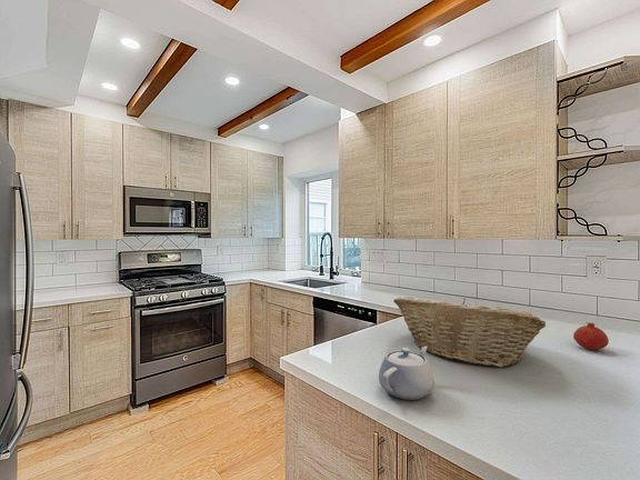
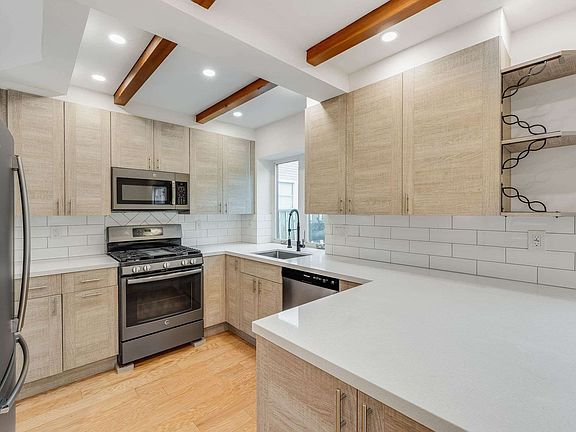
- teapot (406, 369)
- fruit basket (461, 322)
- fruit (590, 334)
